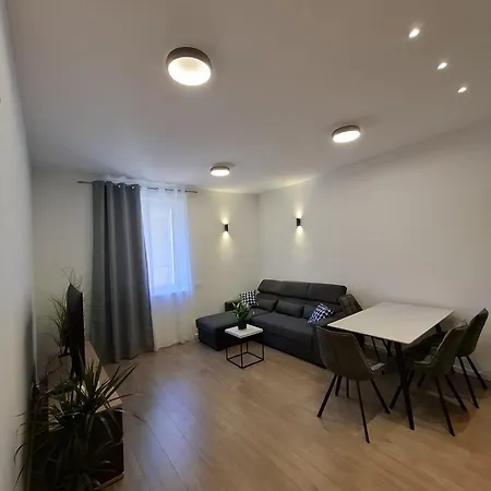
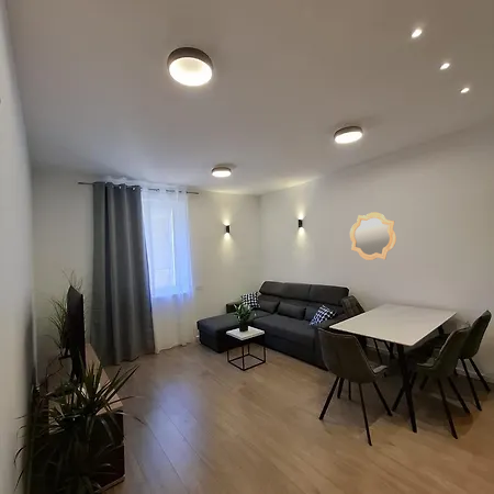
+ mirror (371, 236)
